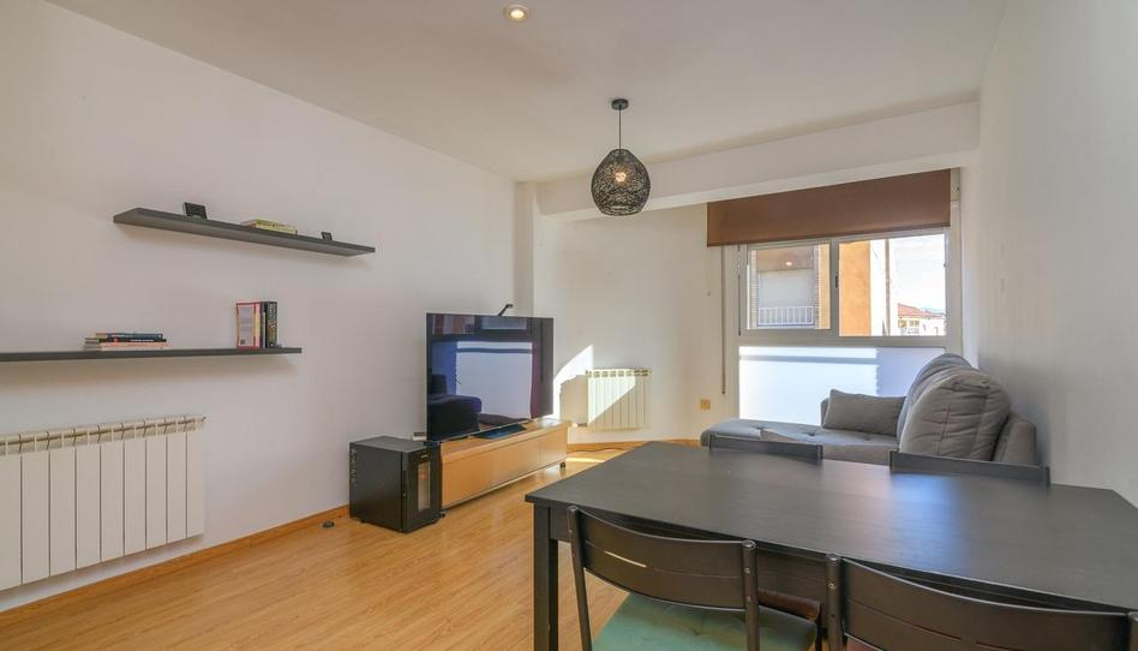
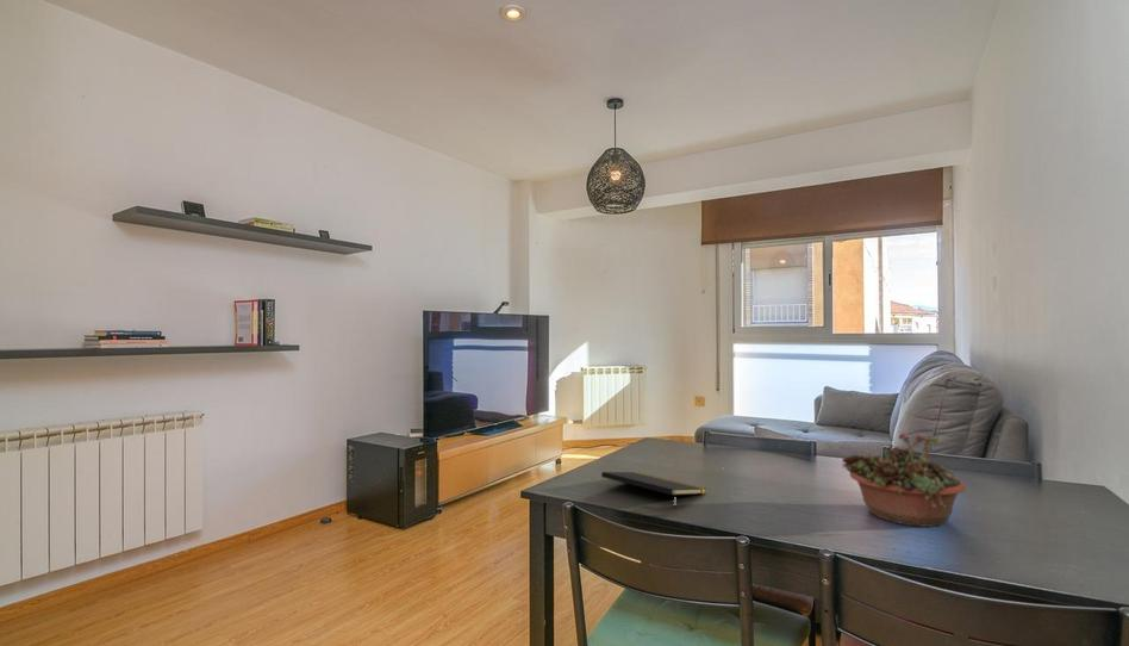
+ notepad (653, 482)
+ succulent planter (910, 476)
